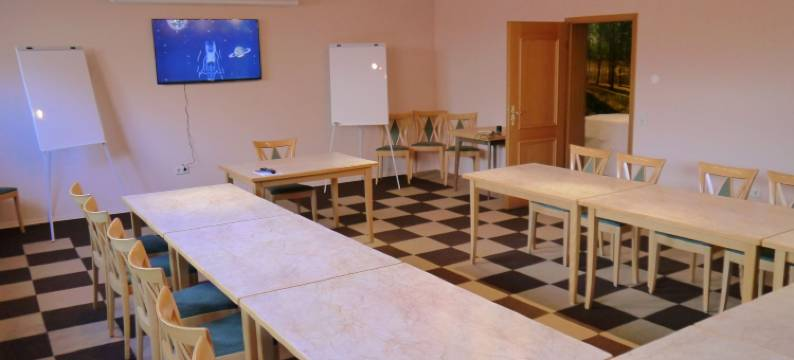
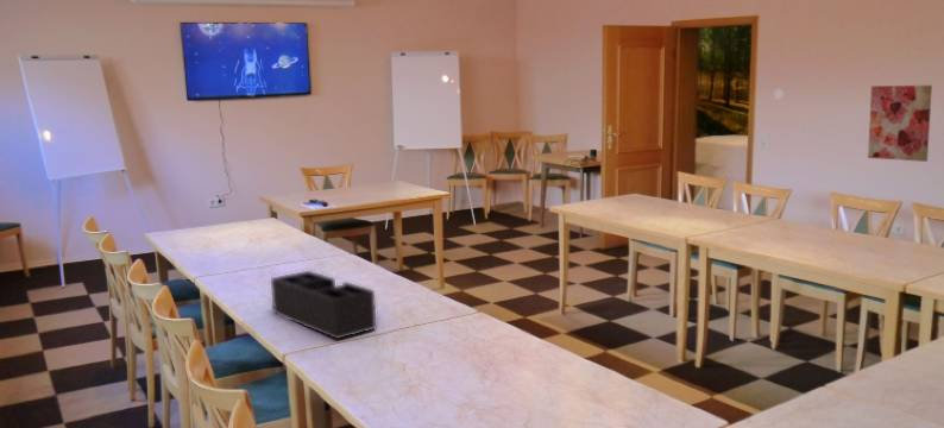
+ wall art (898, 122)
+ desk organizer (321, 302)
